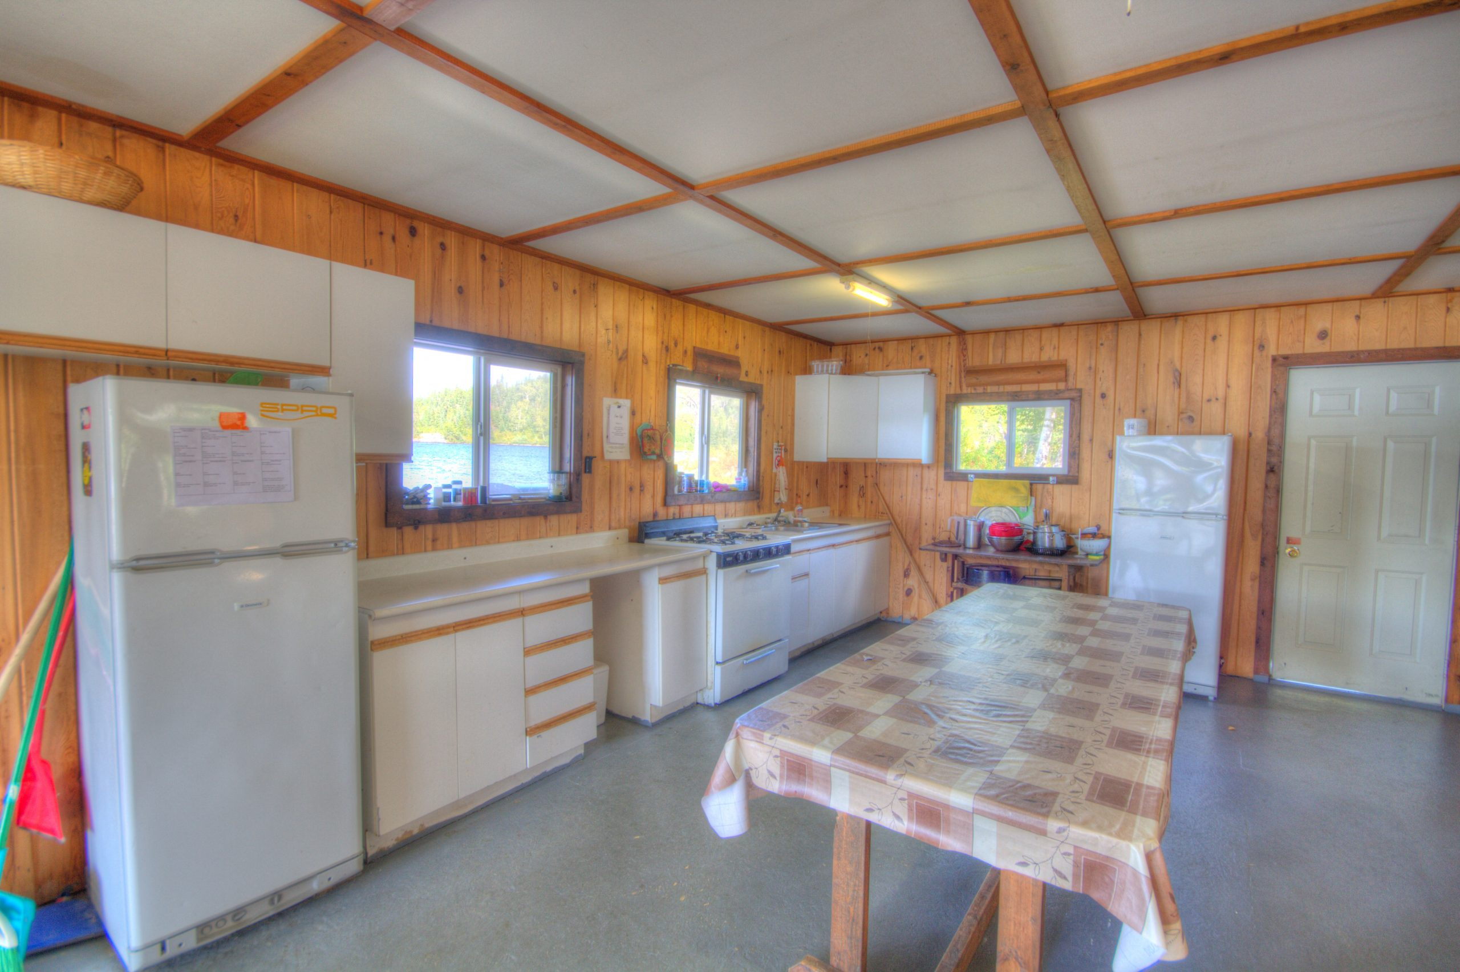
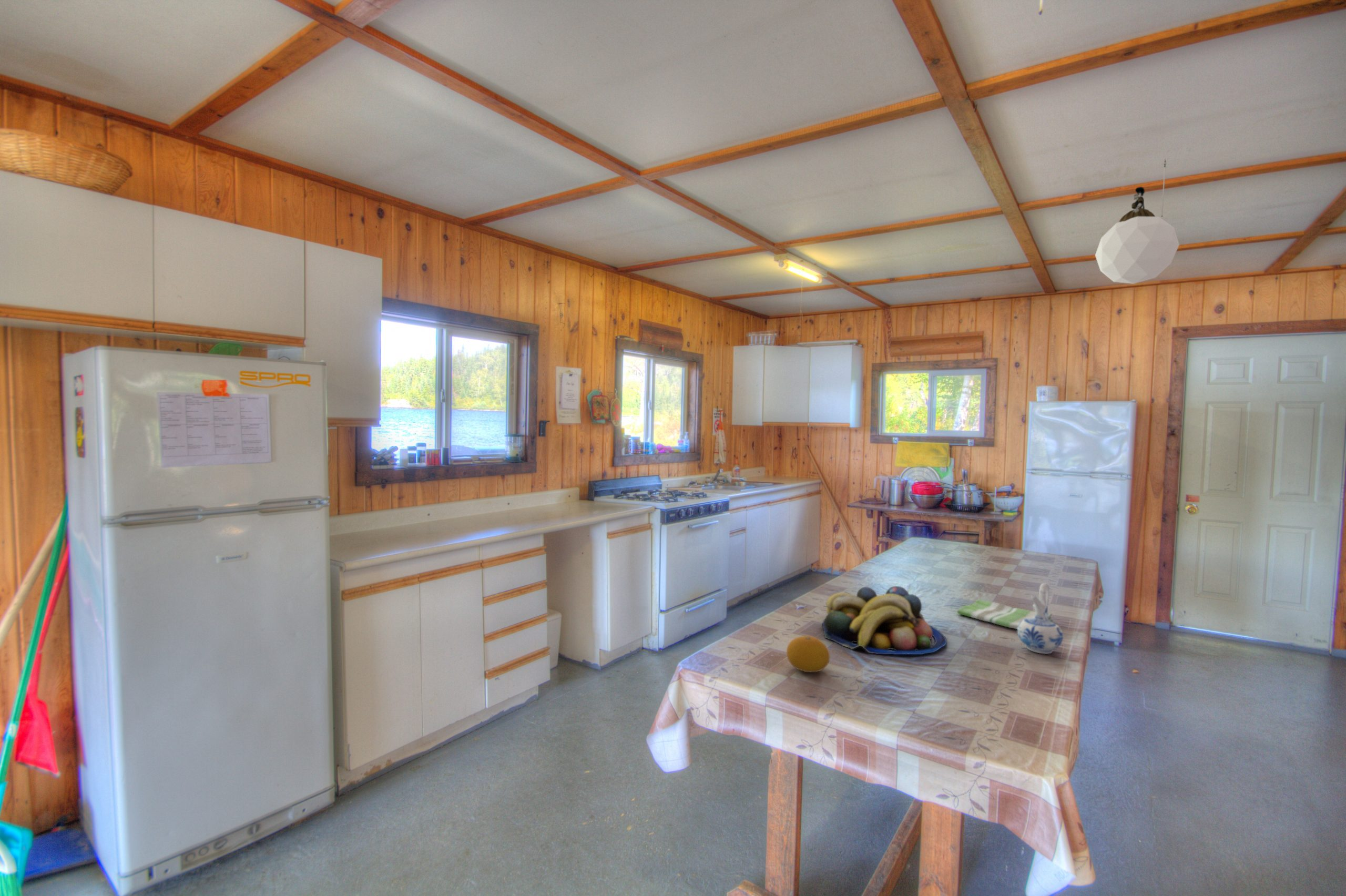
+ dish towel (1005, 614)
+ fruit bowl (883, 613)
+ fruit (808, 653)
+ ceramic pitcher (1041, 617)
+ pendant lamp (1137, 225)
